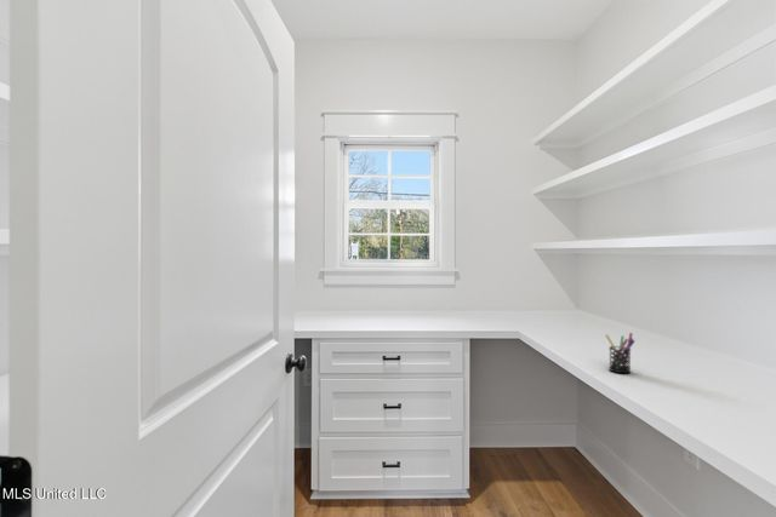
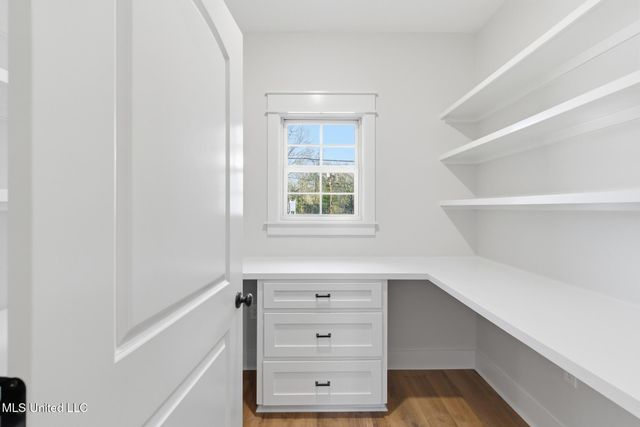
- pen holder (621, 350)
